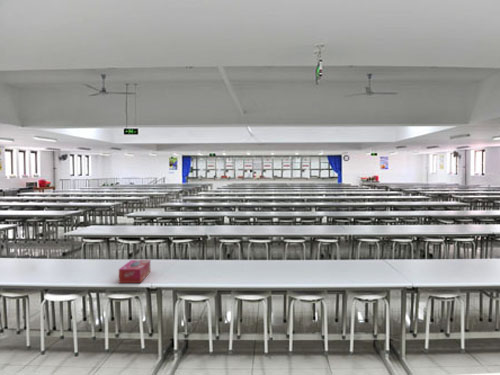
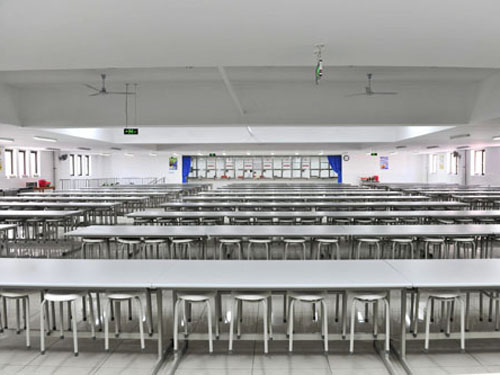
- tissue box (135, 270)
